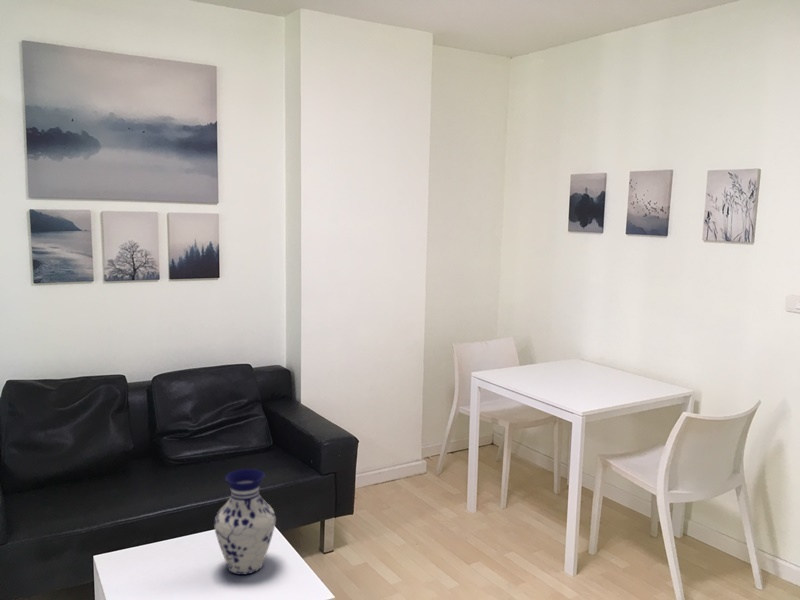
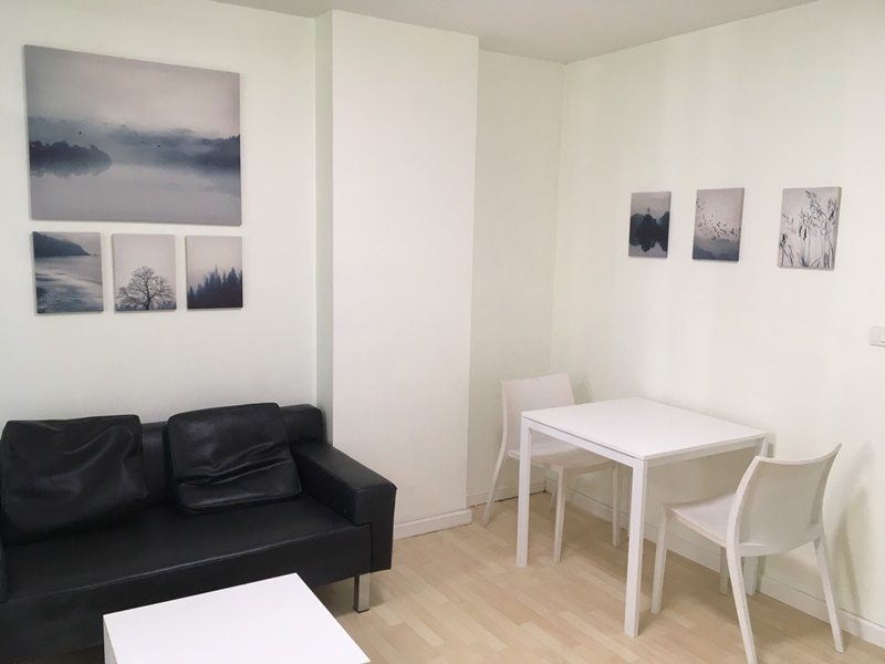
- vase (245, 521)
